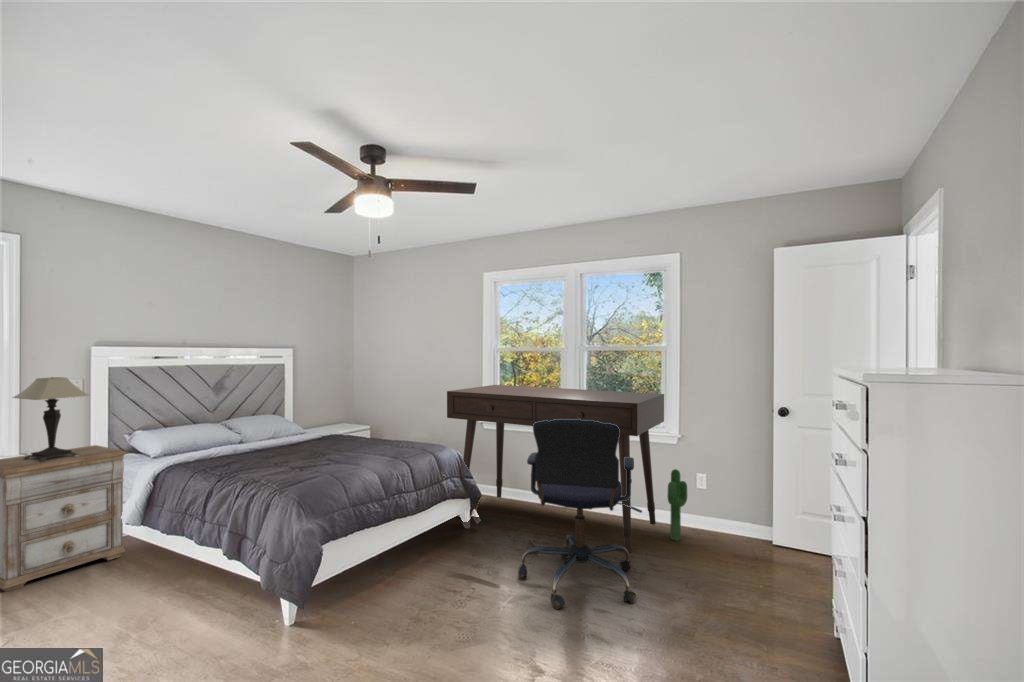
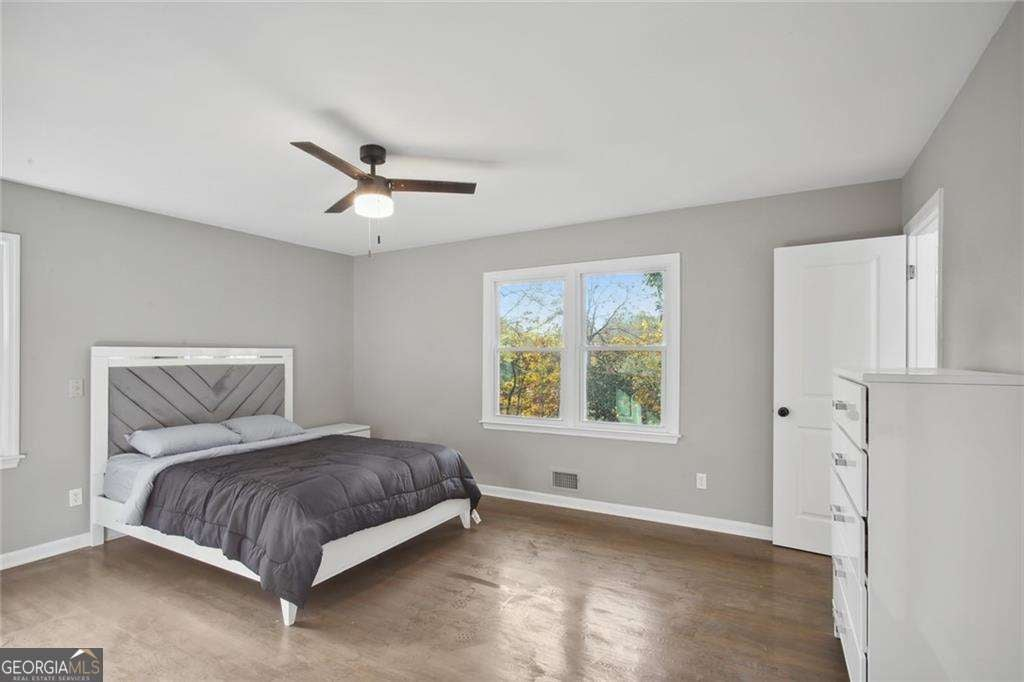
- table lamp (51, 416)
- nightstand (54, 511)
- office chair (578, 497)
- desk (549, 420)
- decorative plant (677, 504)
